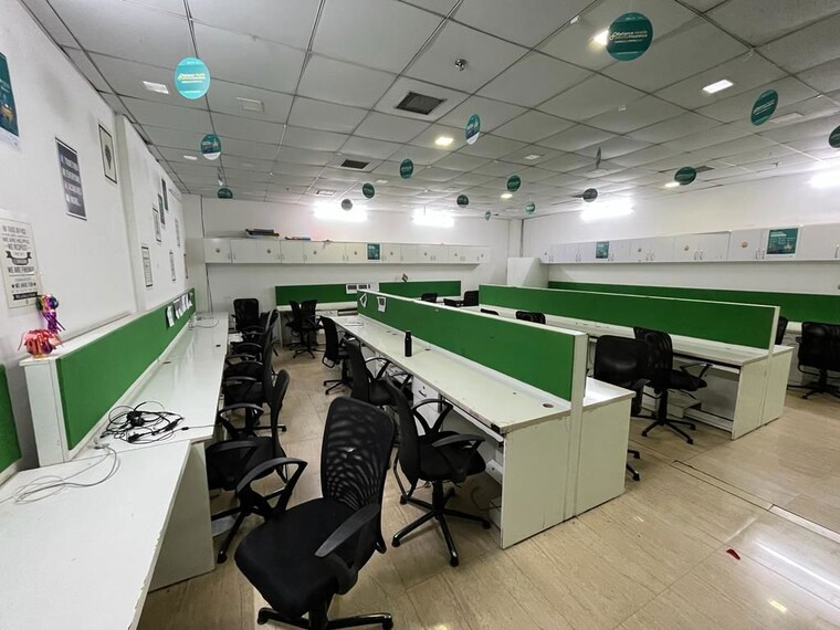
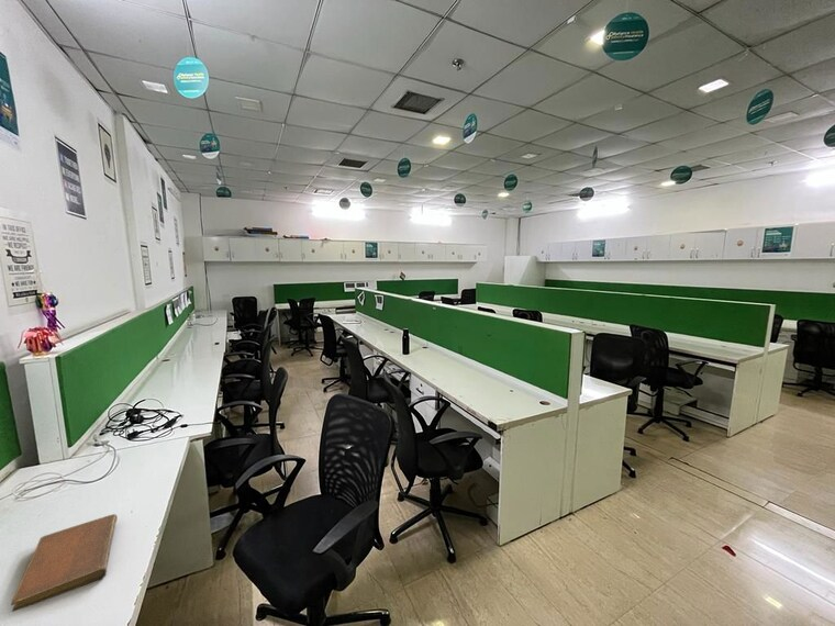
+ notebook (71, 555)
